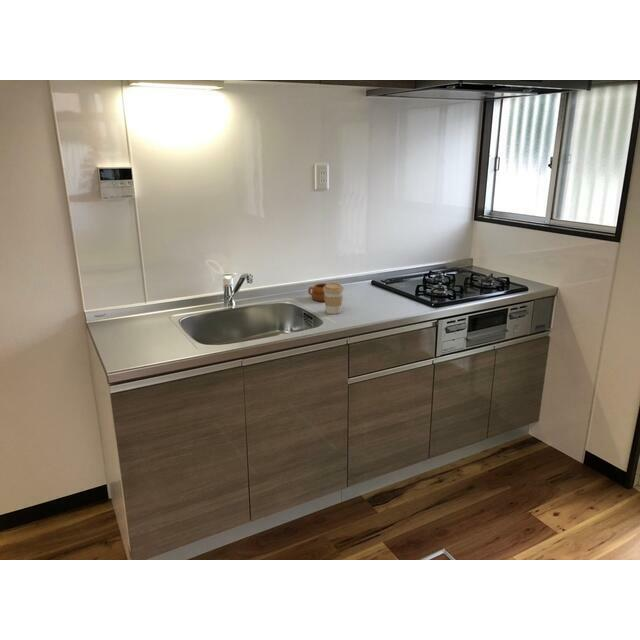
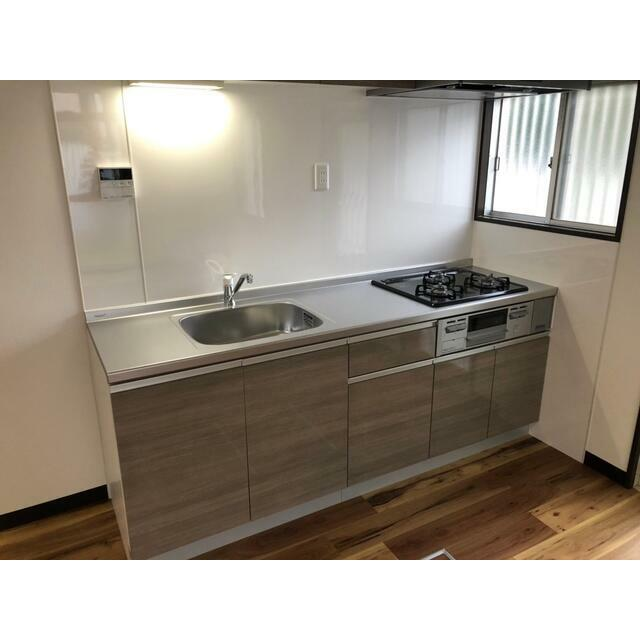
- coffee cup (333, 298)
- teapot (323, 292)
